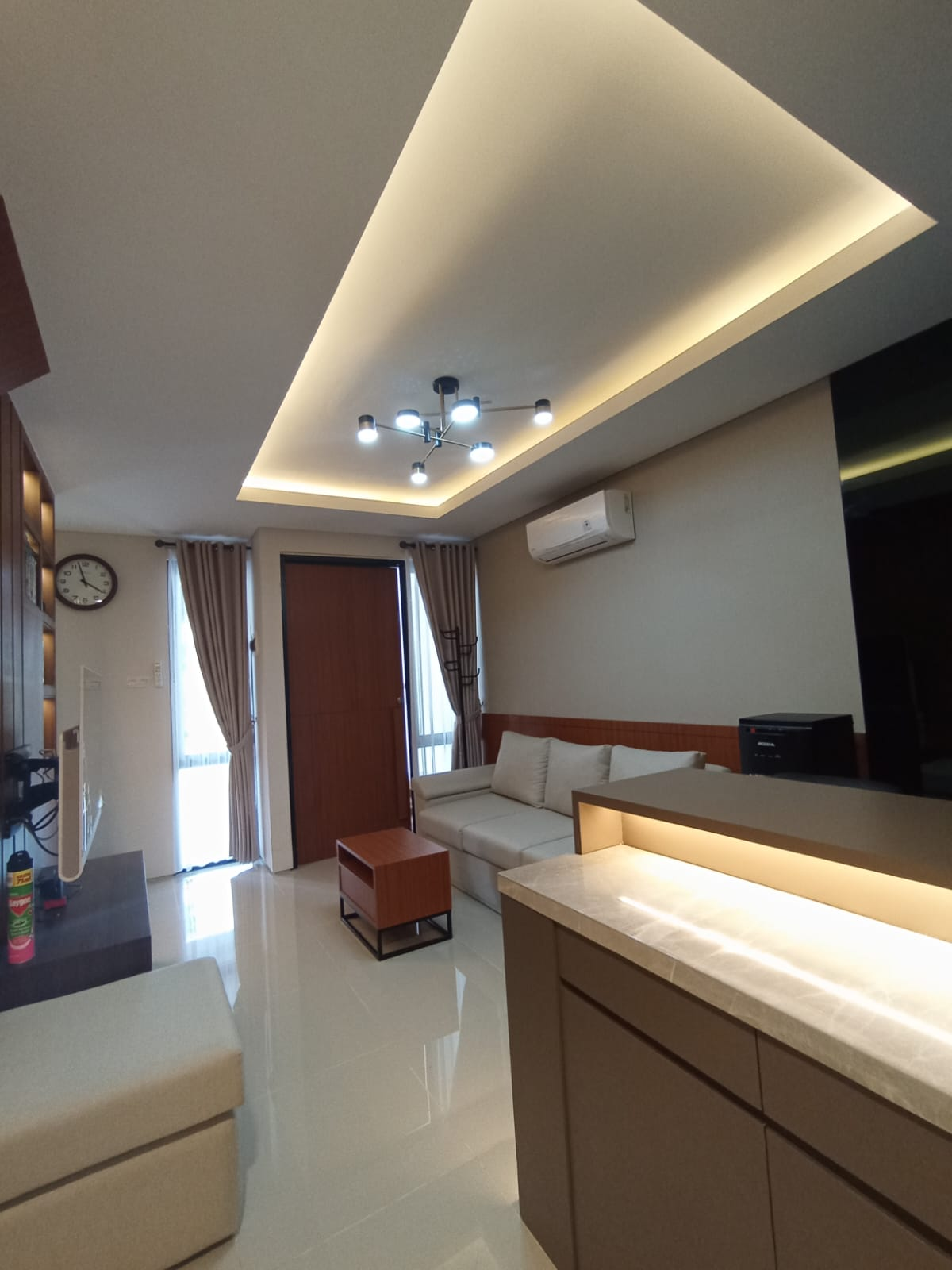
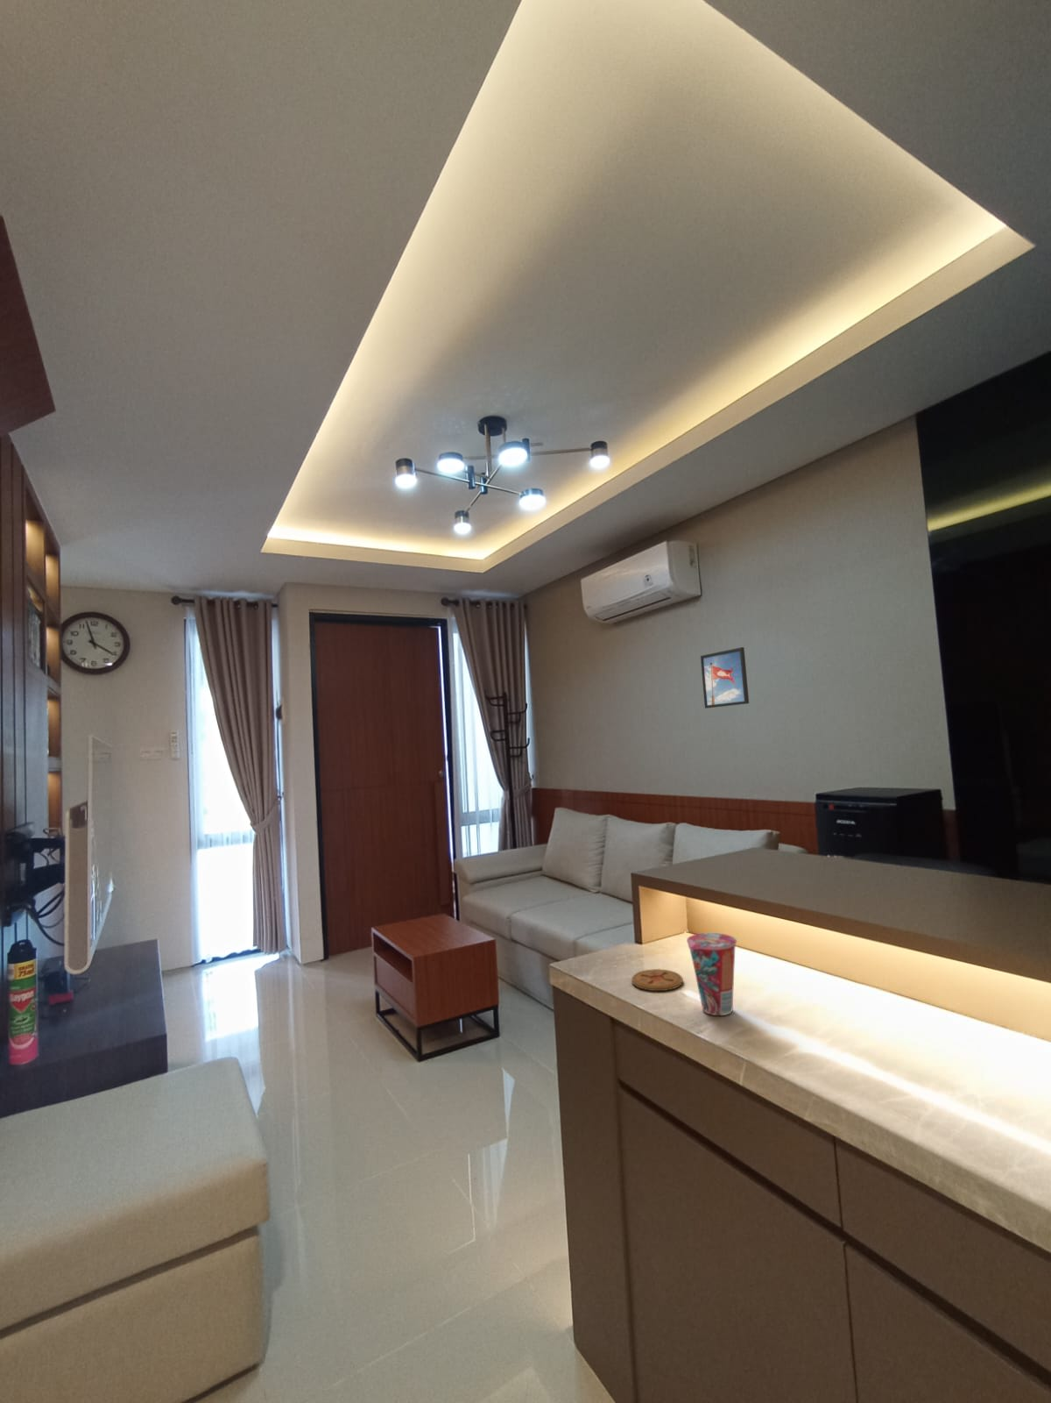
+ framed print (723, 678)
+ coaster (657, 980)
+ cup (714, 975)
